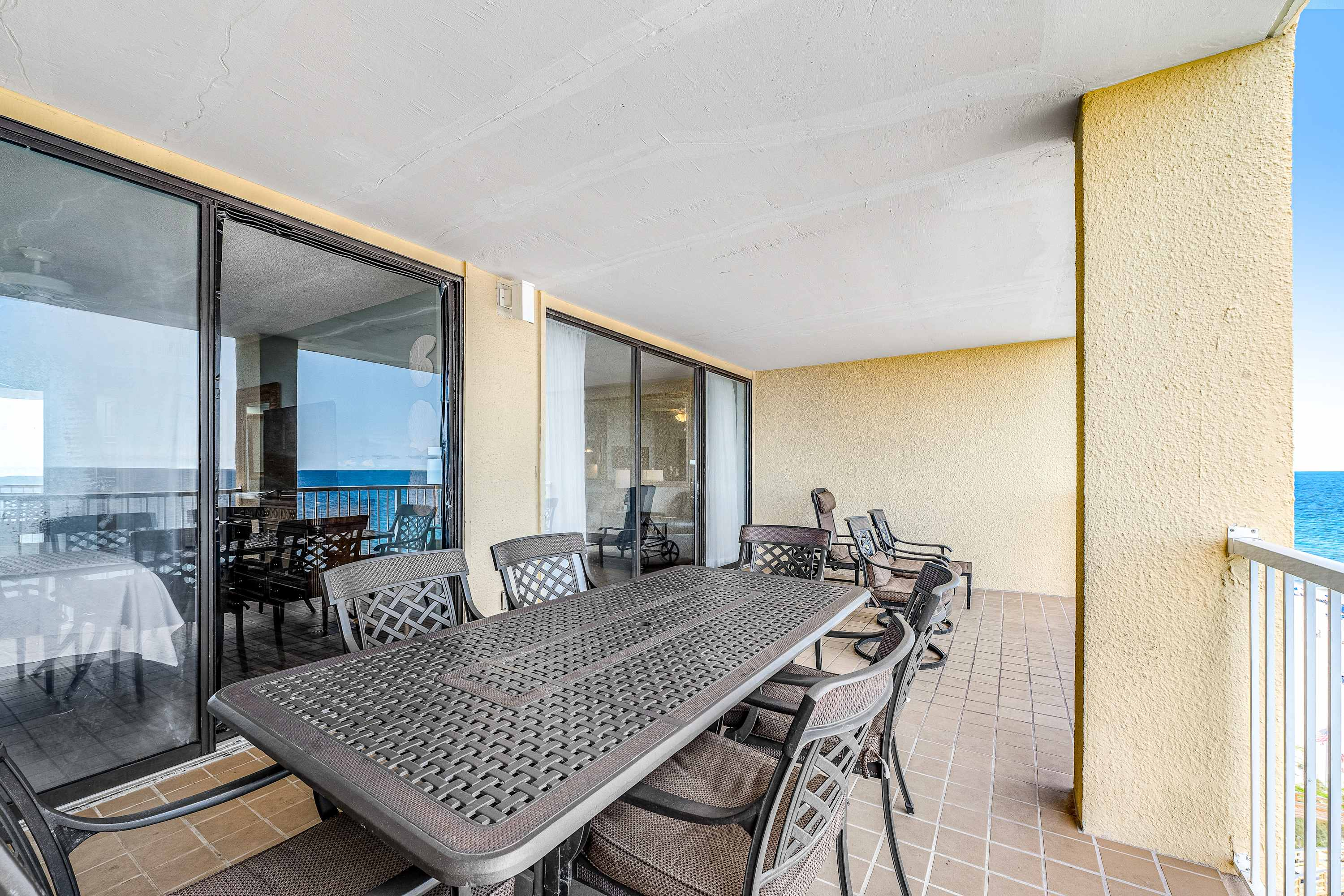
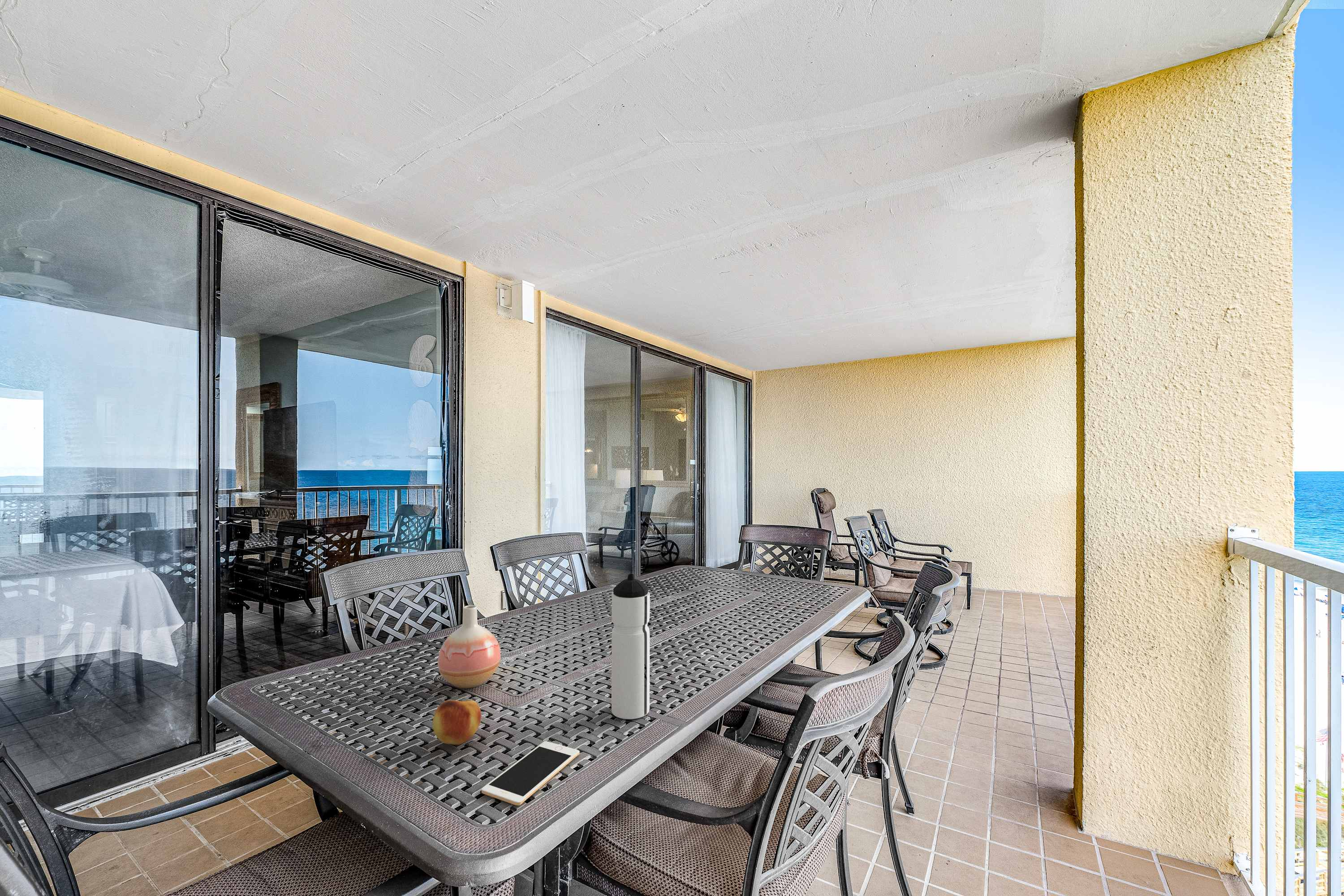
+ fruit (457, 720)
+ vase (470, 645)
+ water bottle (630, 642)
+ cell phone (533, 770)
